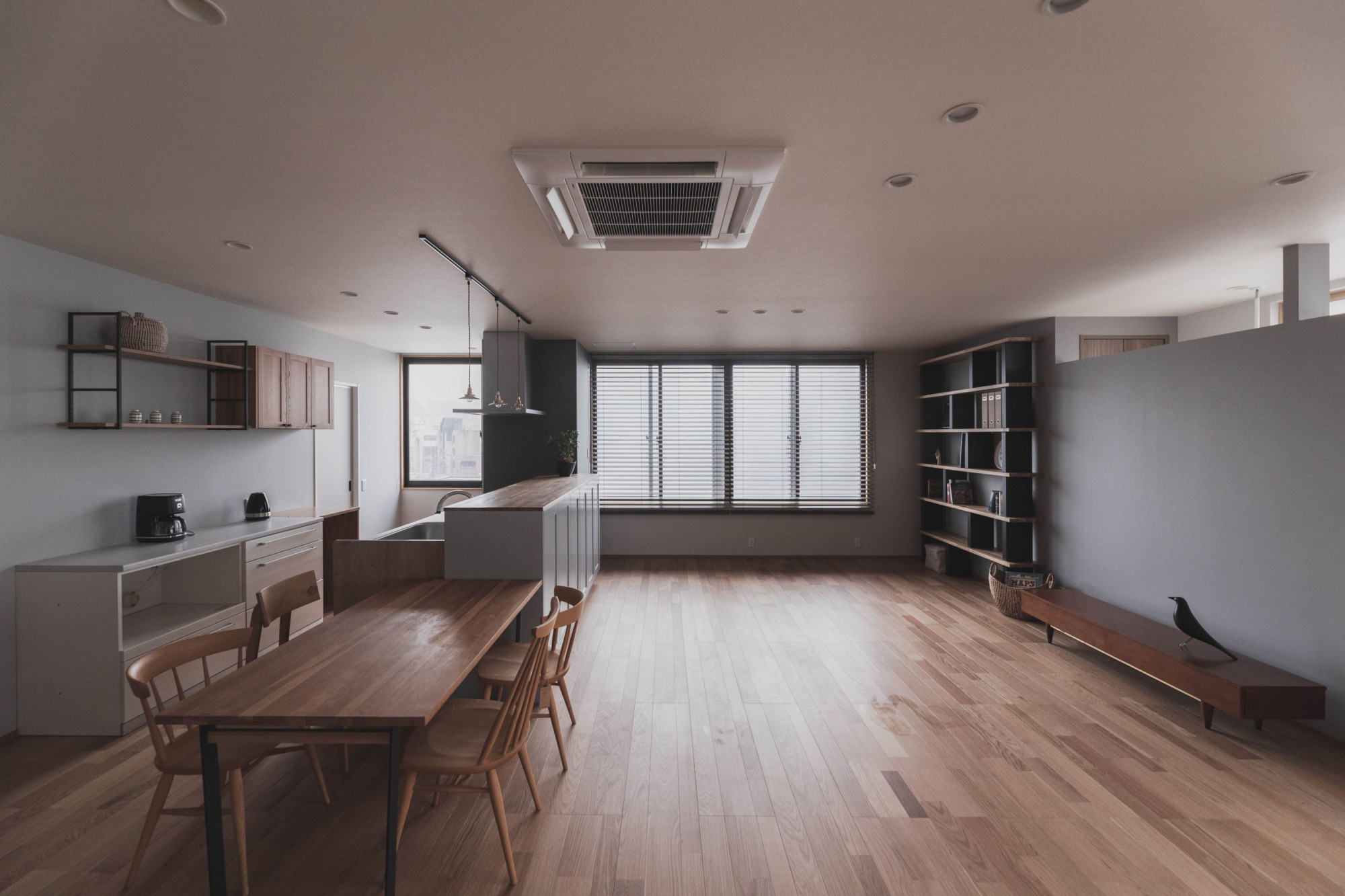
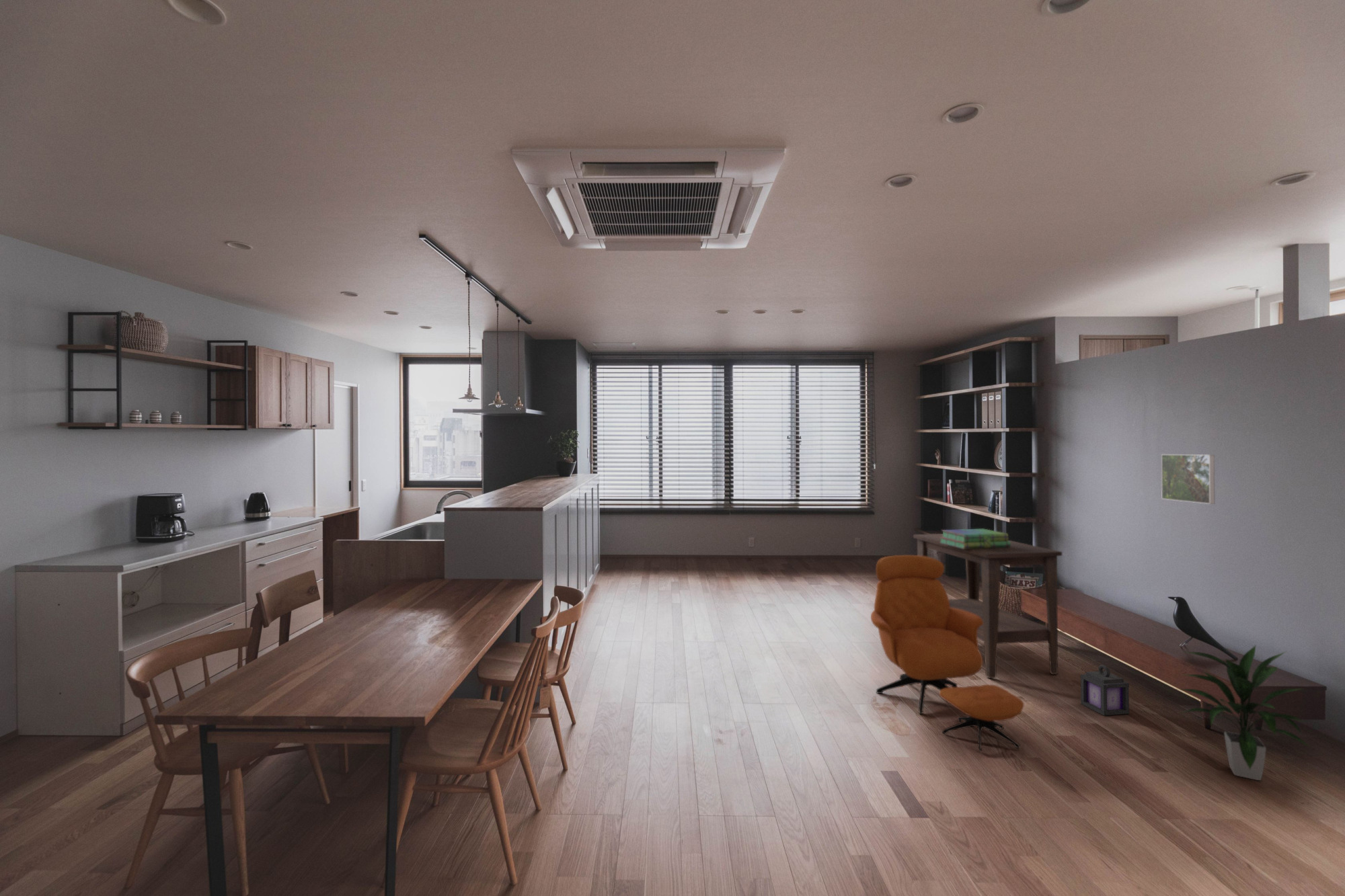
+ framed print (1186, 478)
+ side table (983, 598)
+ armchair (943, 639)
+ lantern (1104, 686)
+ indoor plant (1241, 710)
+ stack of books (974, 538)
